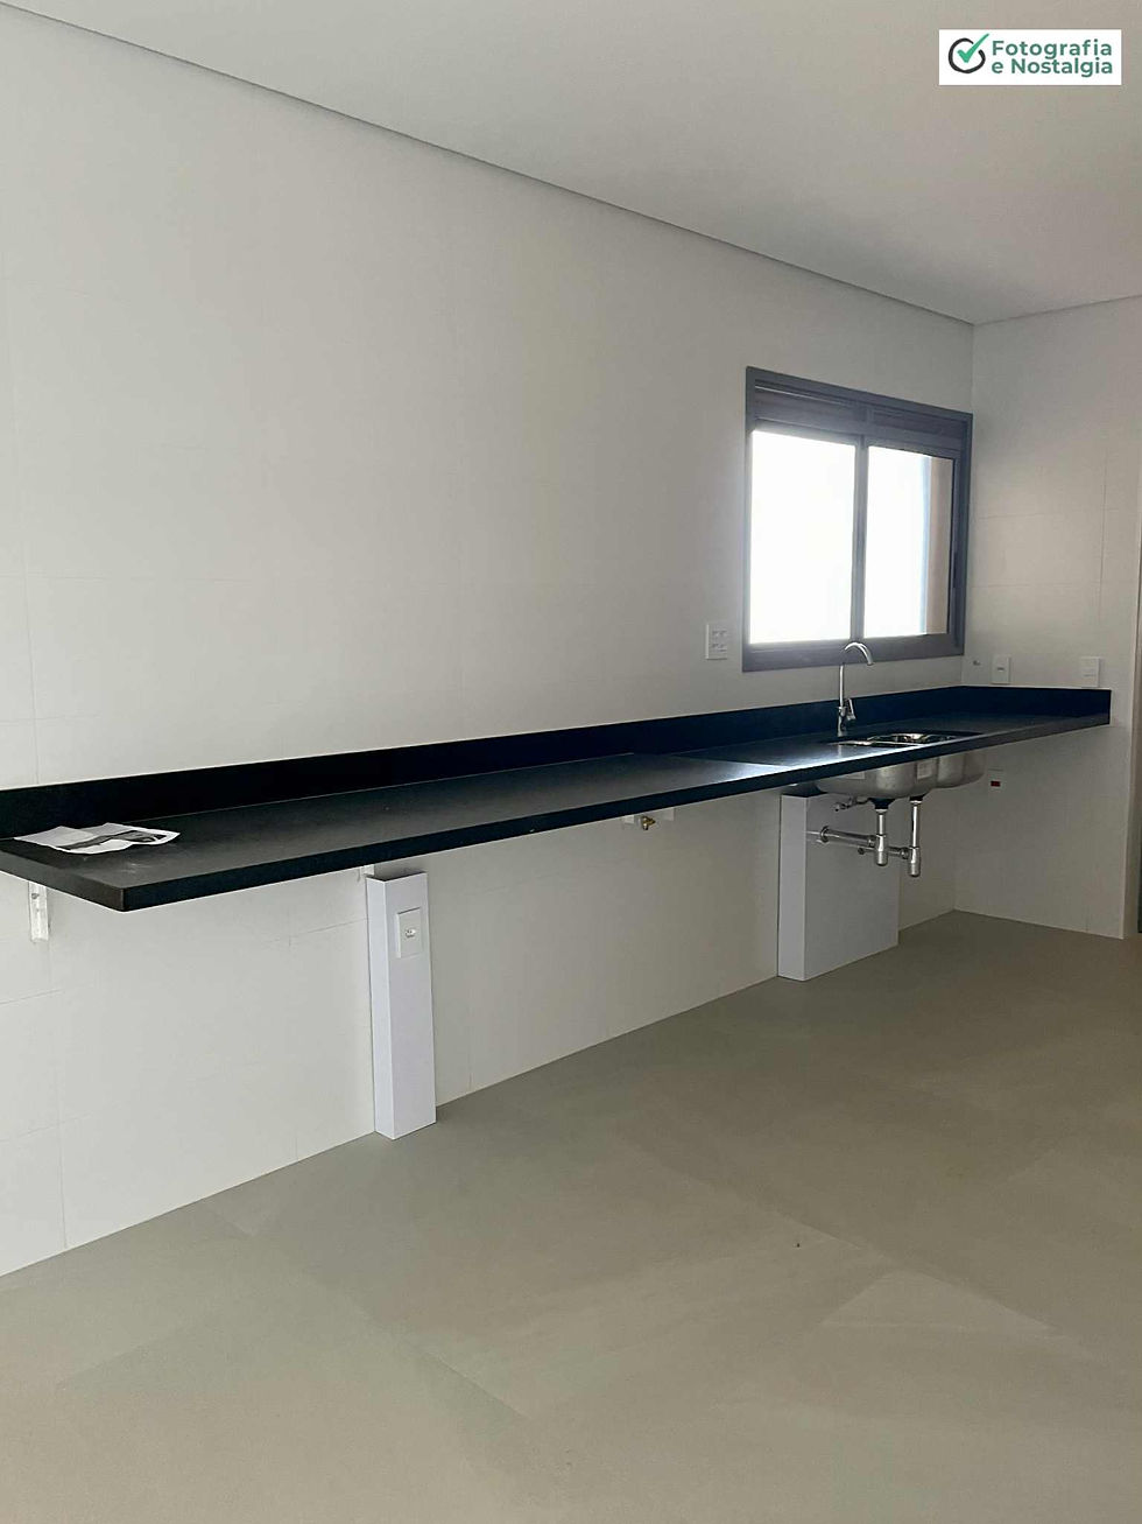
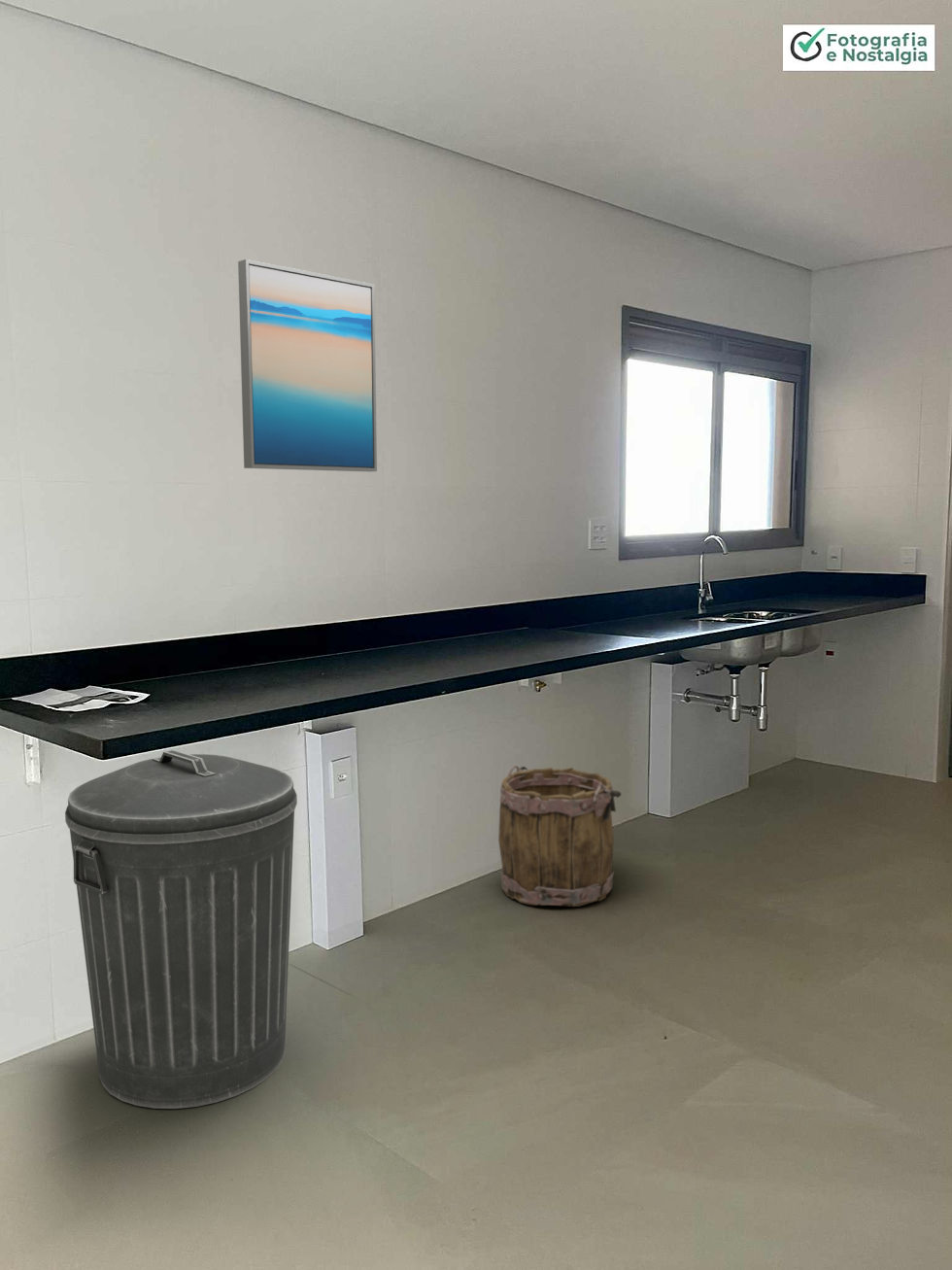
+ bucket (559, 829)
+ wall art (311, 372)
+ trash can (187, 909)
